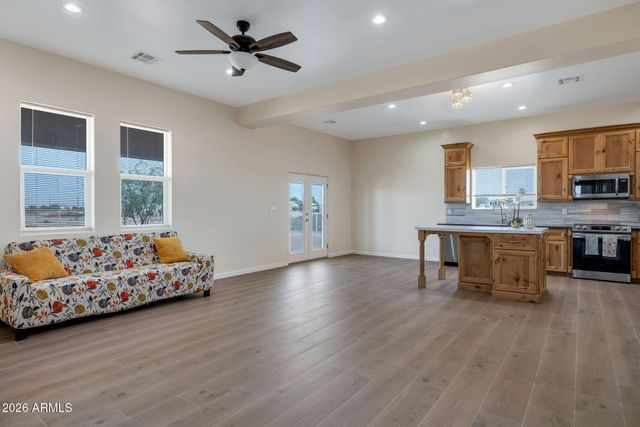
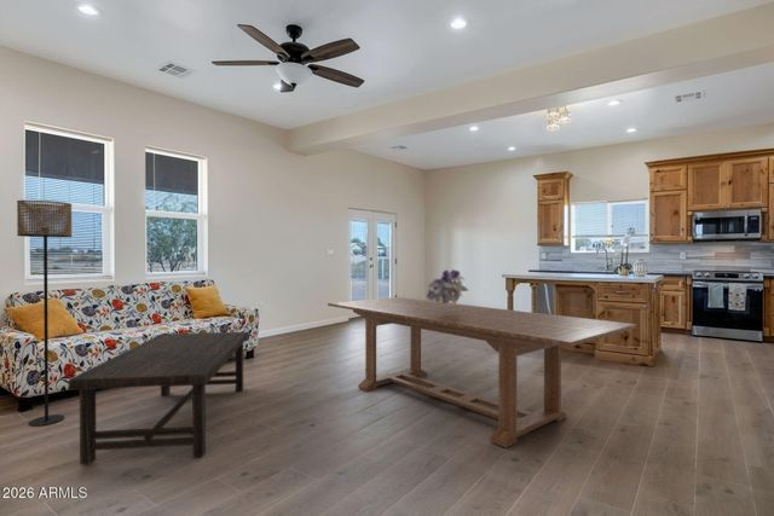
+ dining table (456, 335)
+ floor lamp (45, 312)
+ coffee table (179, 384)
+ bouquet (451, 290)
